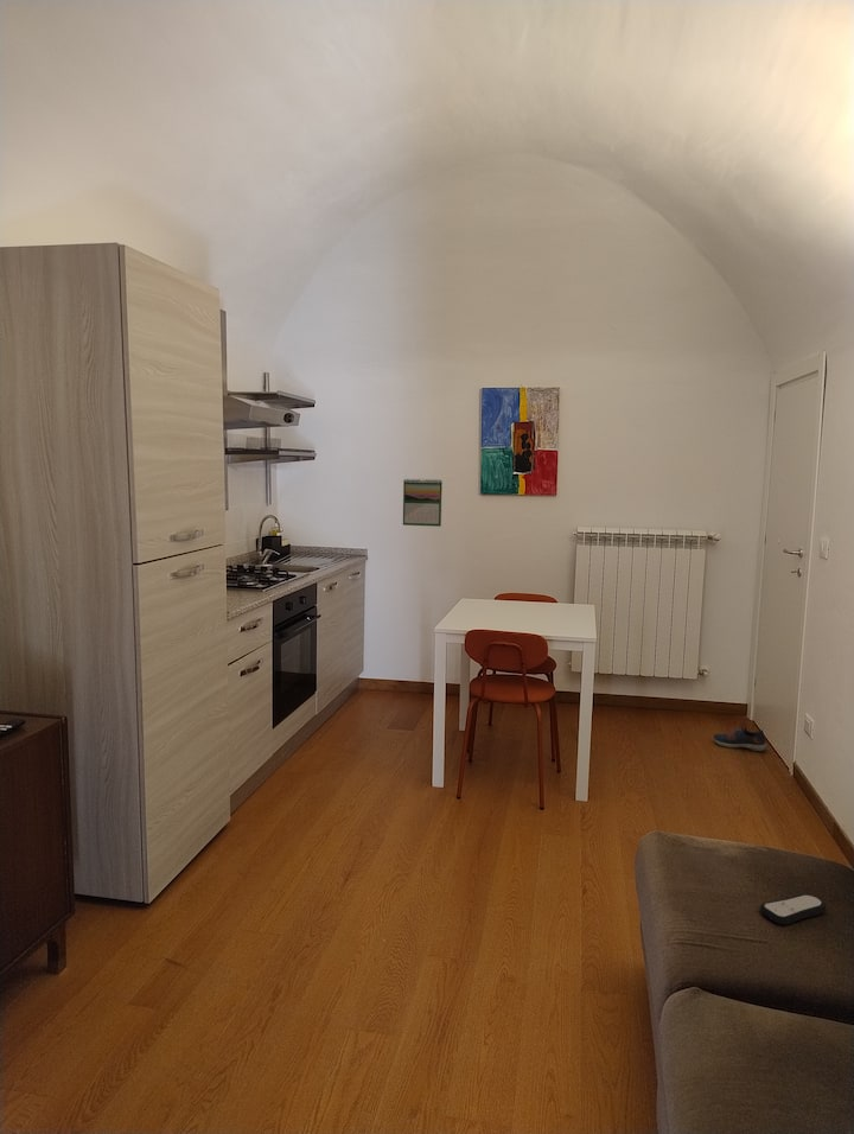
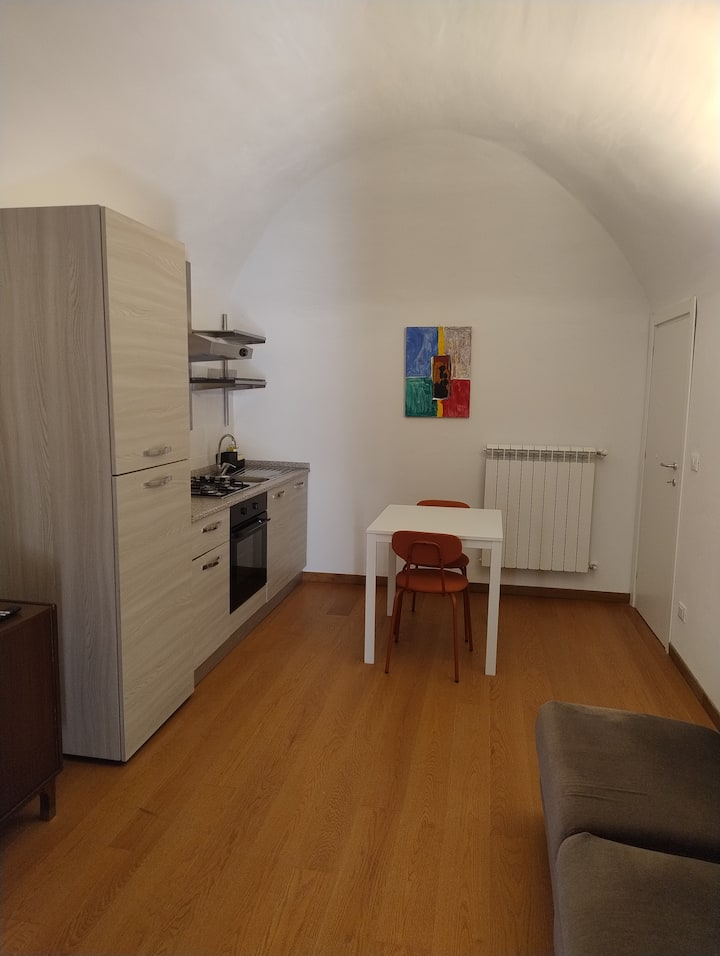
- shoe (739, 735)
- remote control (794, 907)
- calendar (422, 502)
